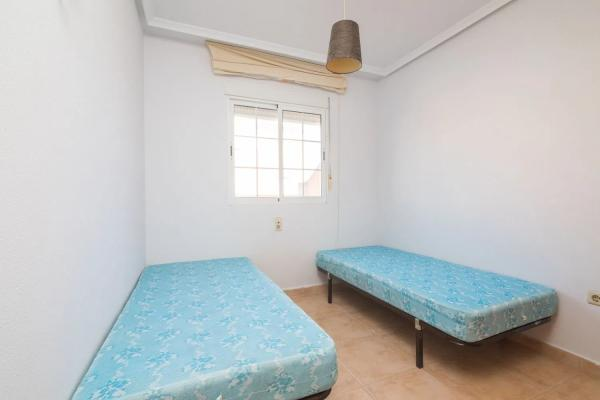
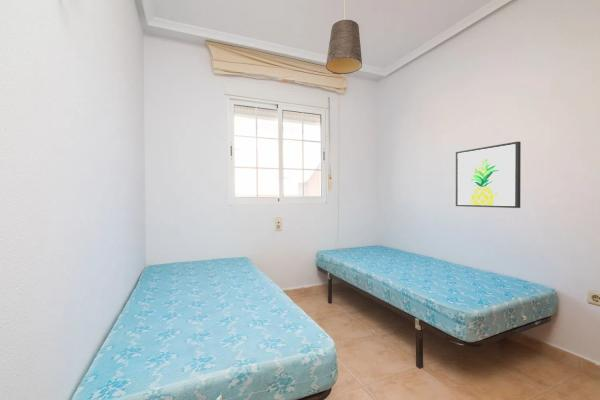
+ wall art (484, 177)
